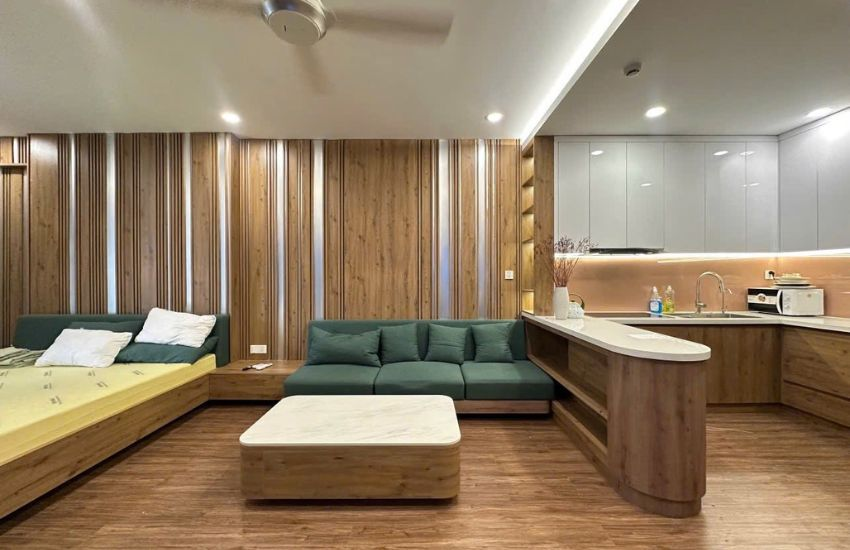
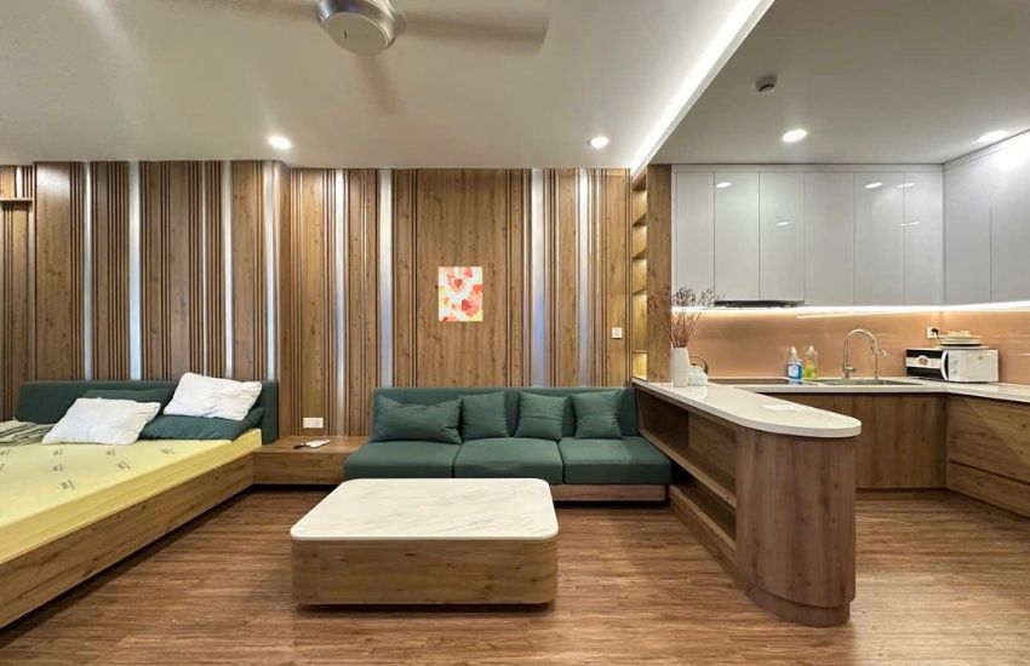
+ wall art (460, 293)
